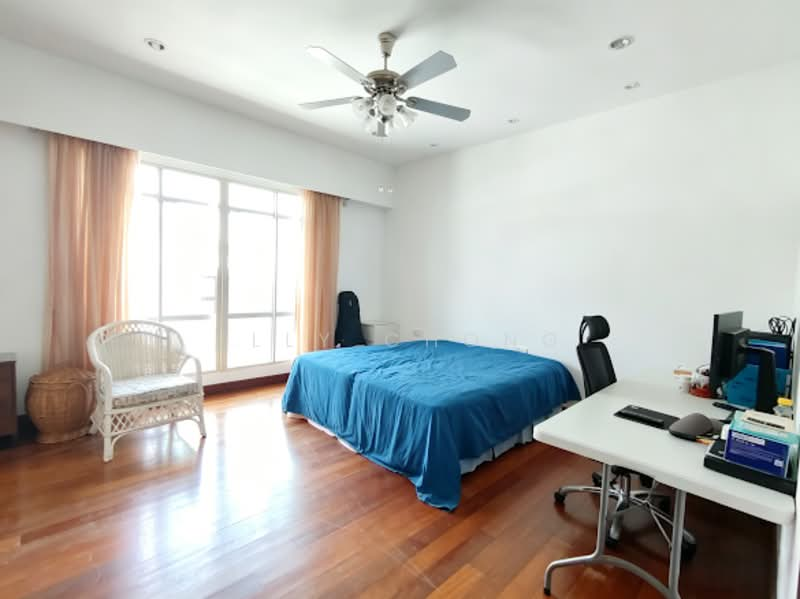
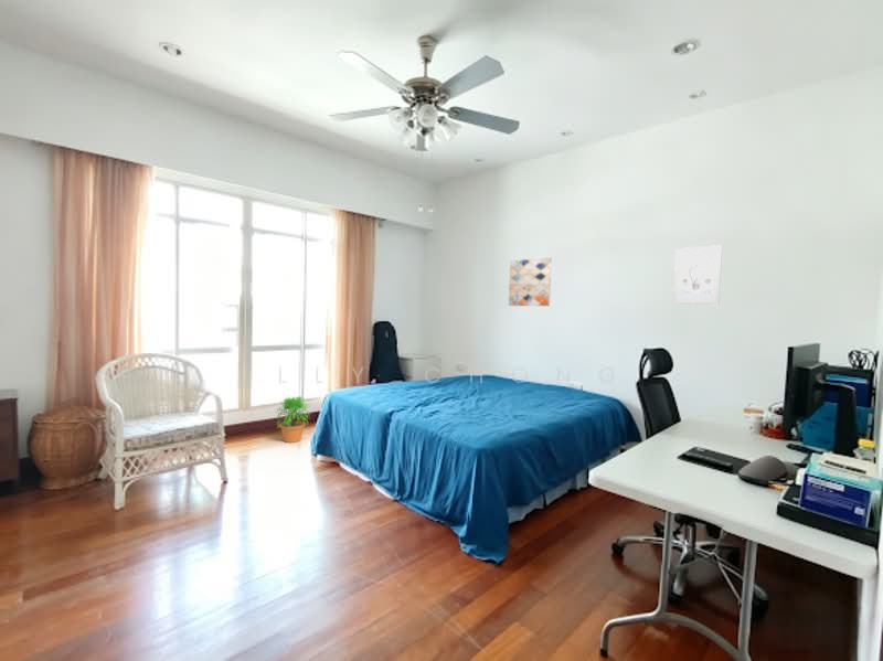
+ wall art (696, 276)
+ wall art (529, 282)
+ potted plant (292, 417)
